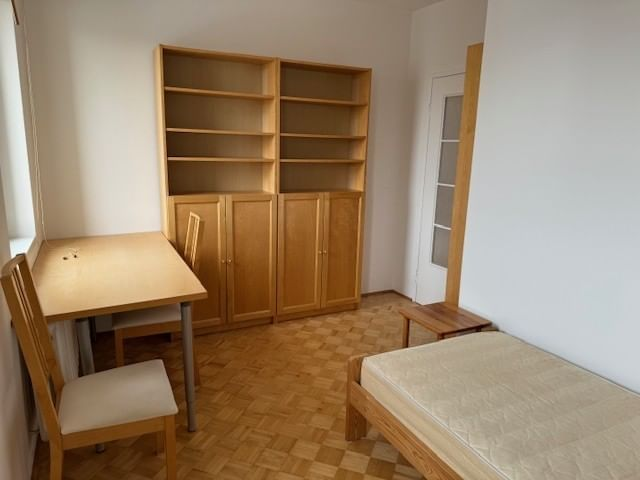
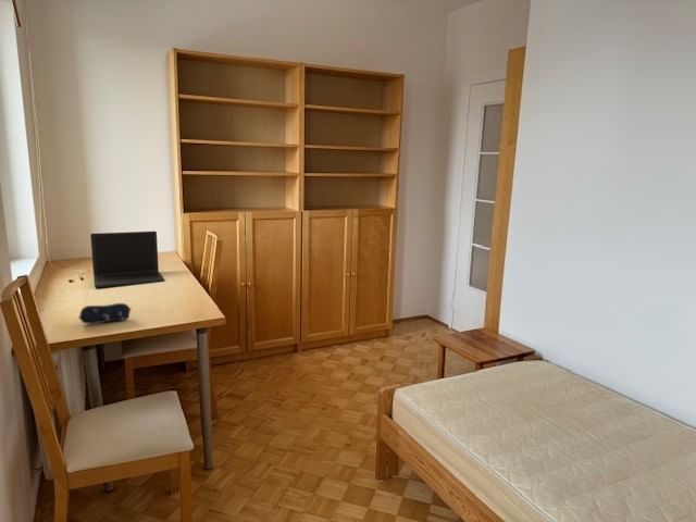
+ laptop (127, 257)
+ pencil case (104, 313)
